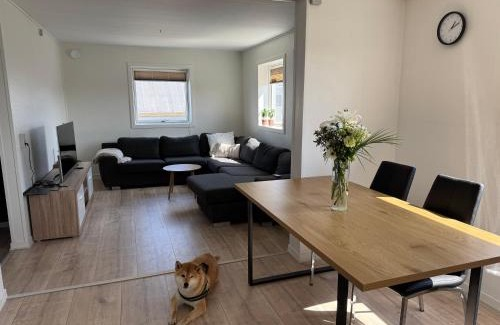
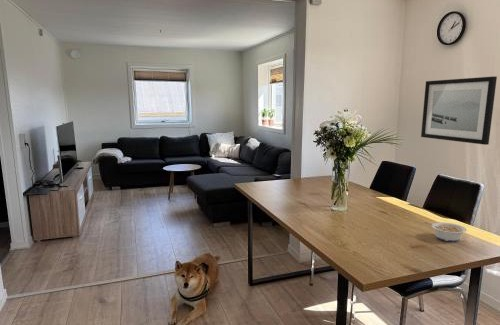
+ legume (447, 231)
+ wall art (454, 110)
